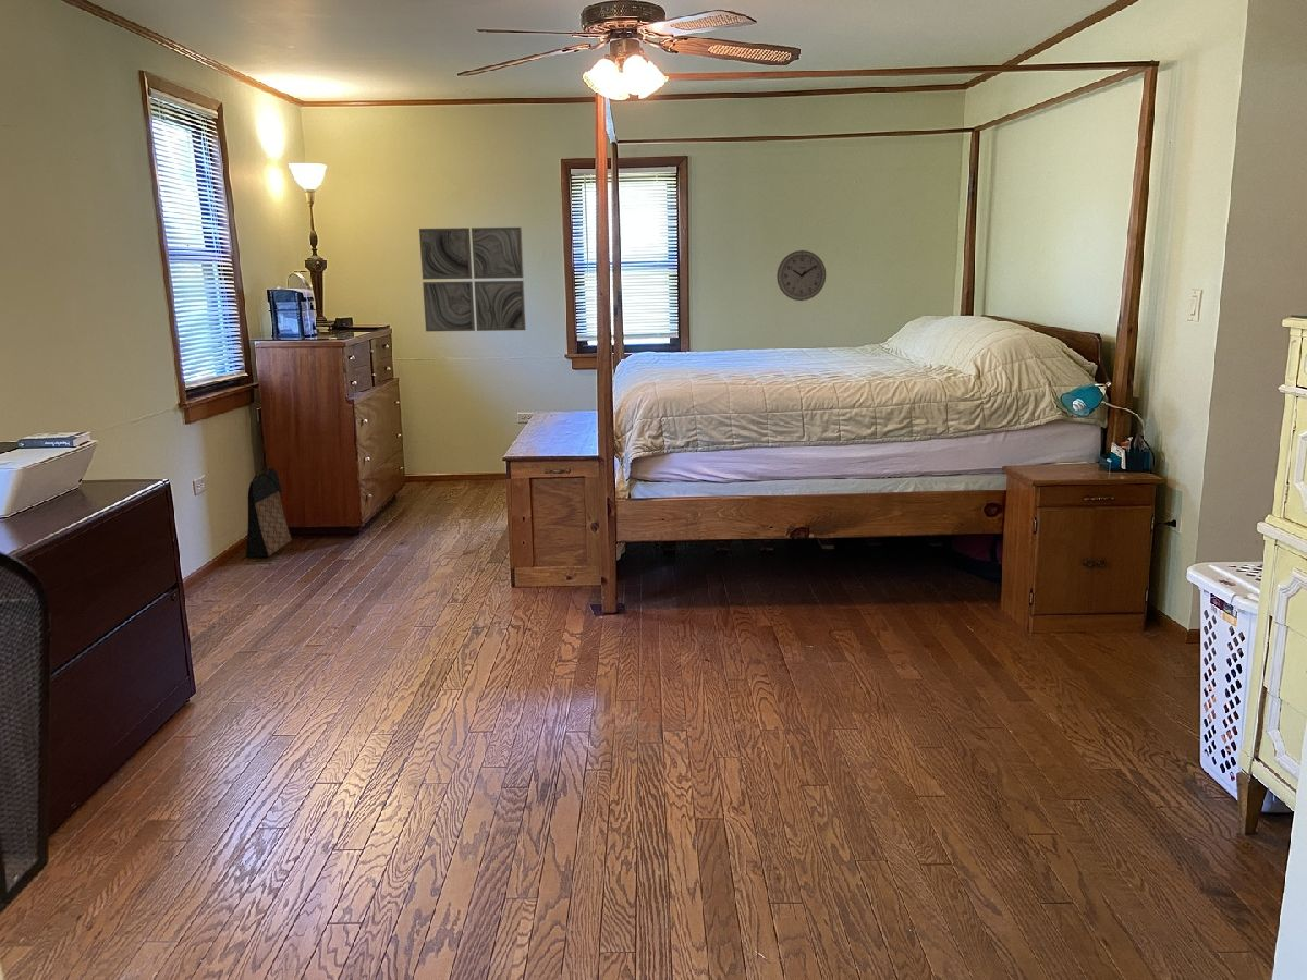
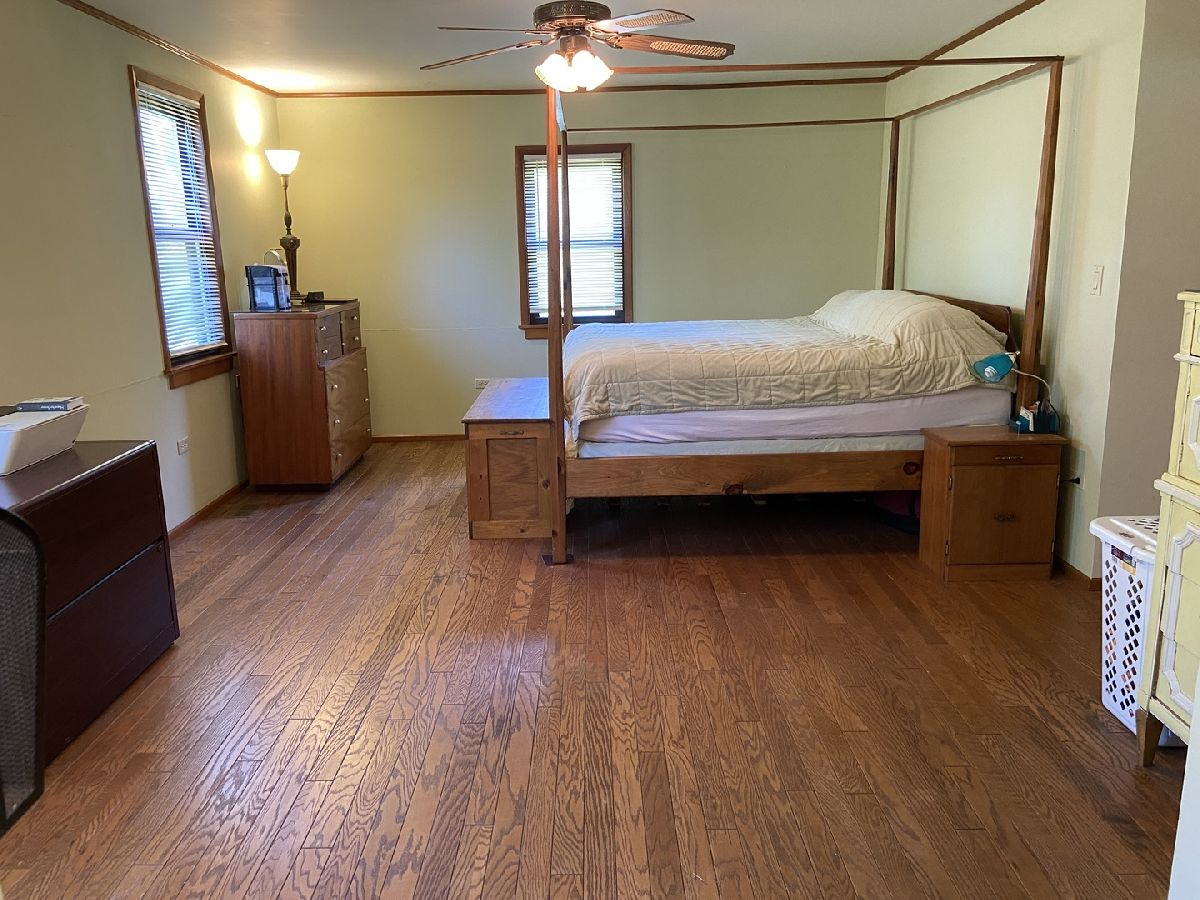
- wall art (474, 281)
- wall clock (802, 275)
- bag (266, 509)
